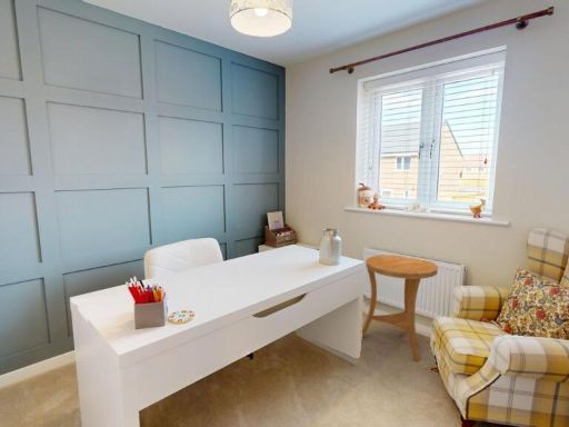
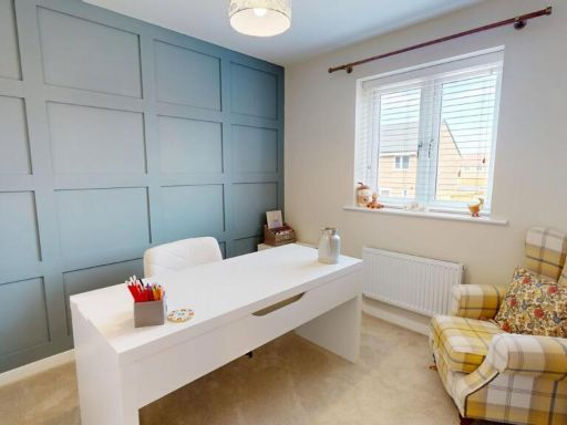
- side table (405, 301)
